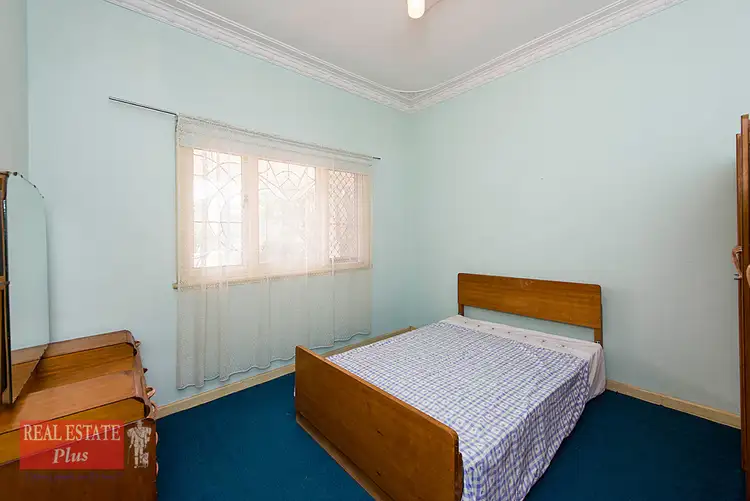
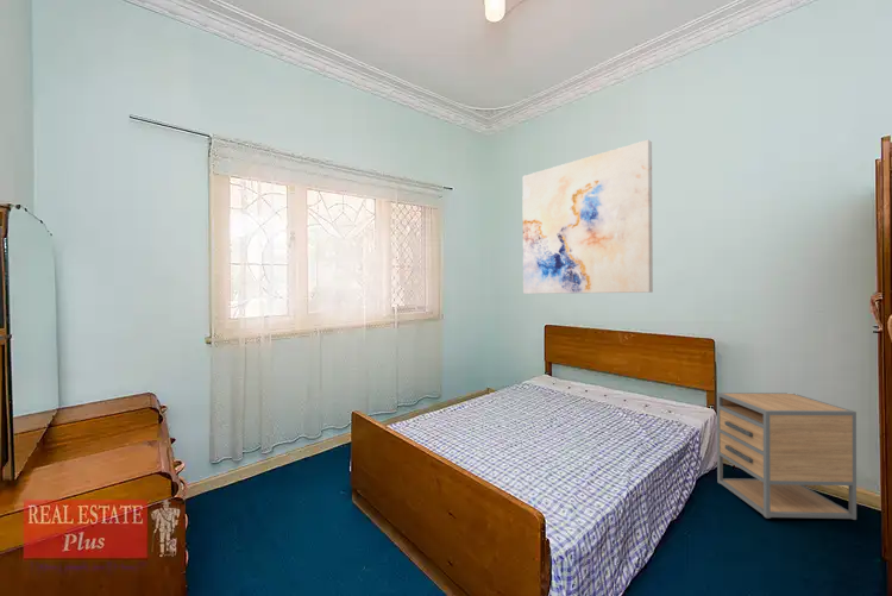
+ wall art (579, 226)
+ nightstand (780, 450)
